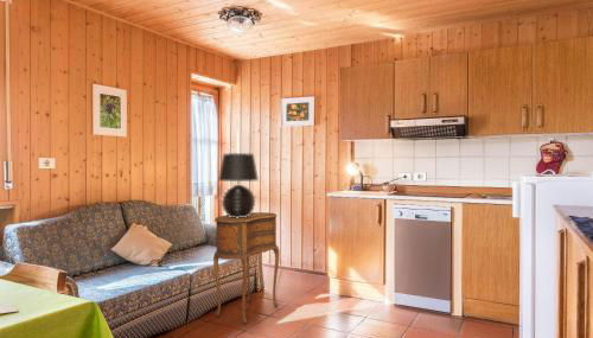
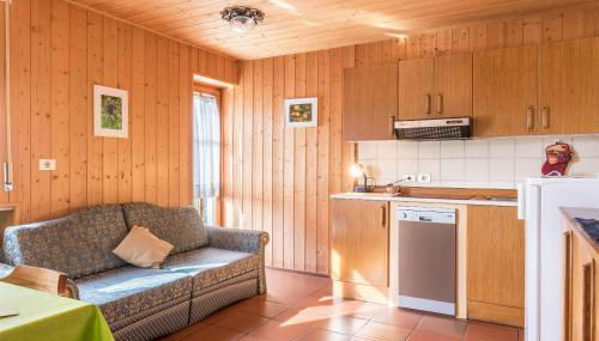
- table lamp (238, 185)
- side table (246, 262)
